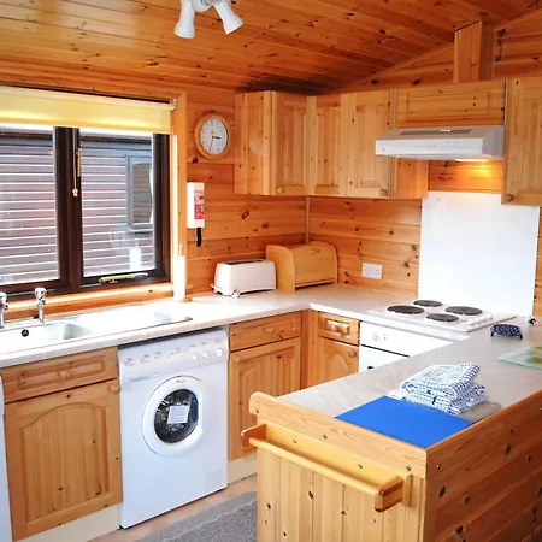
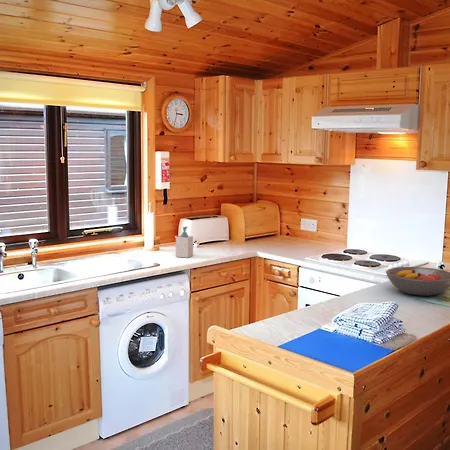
+ fruit bowl (420, 280)
+ soap bottle (184, 241)
